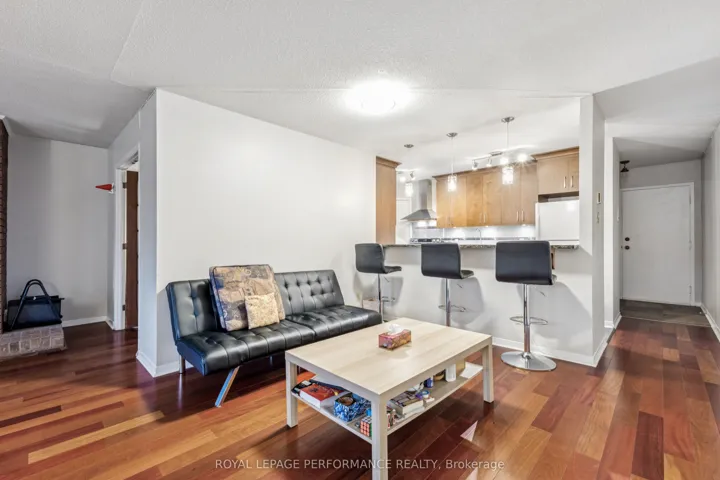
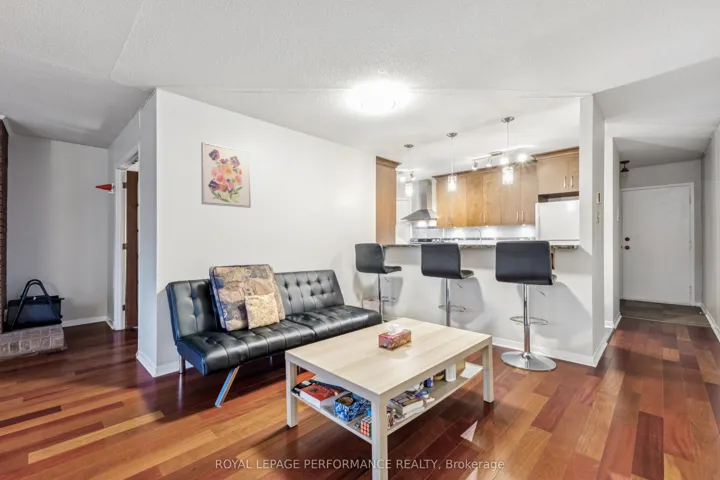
+ wall art (227, 176)
